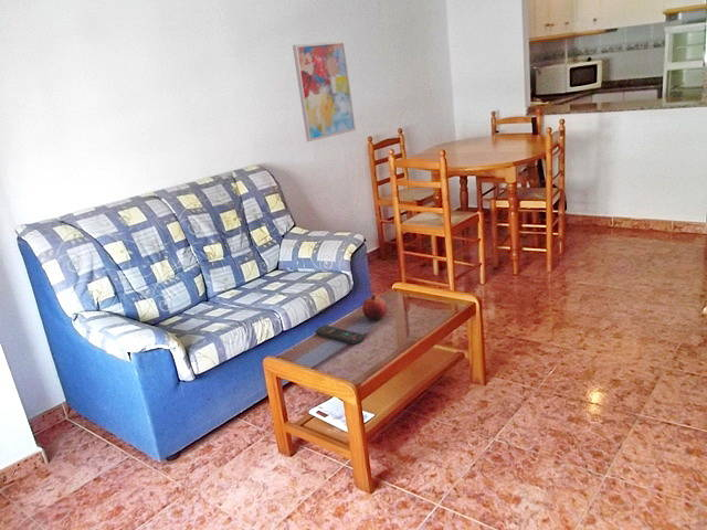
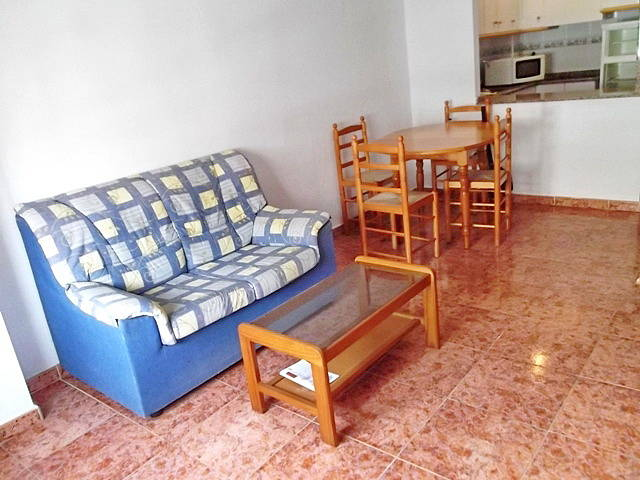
- remote control (339, 333)
- wall art (326, 89)
- fruit (374, 307)
